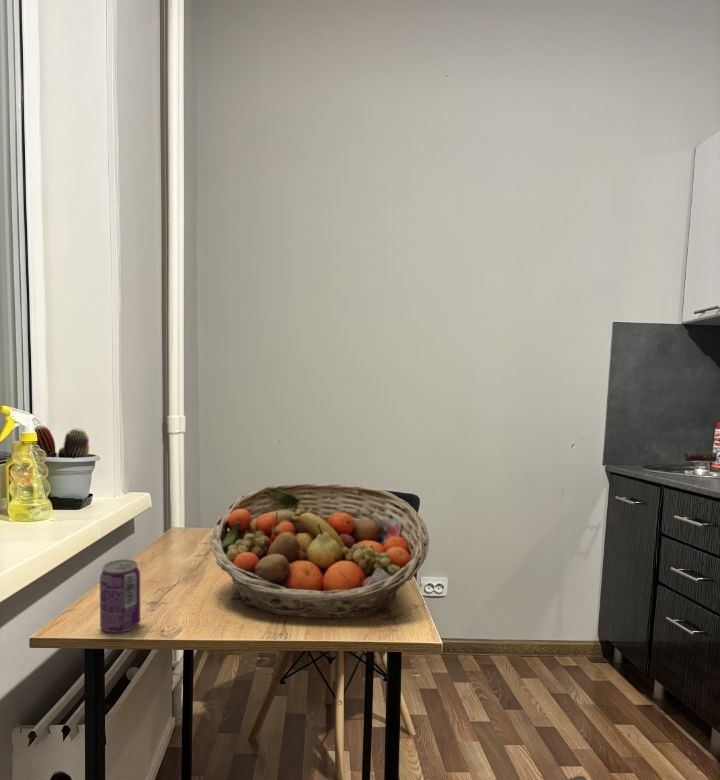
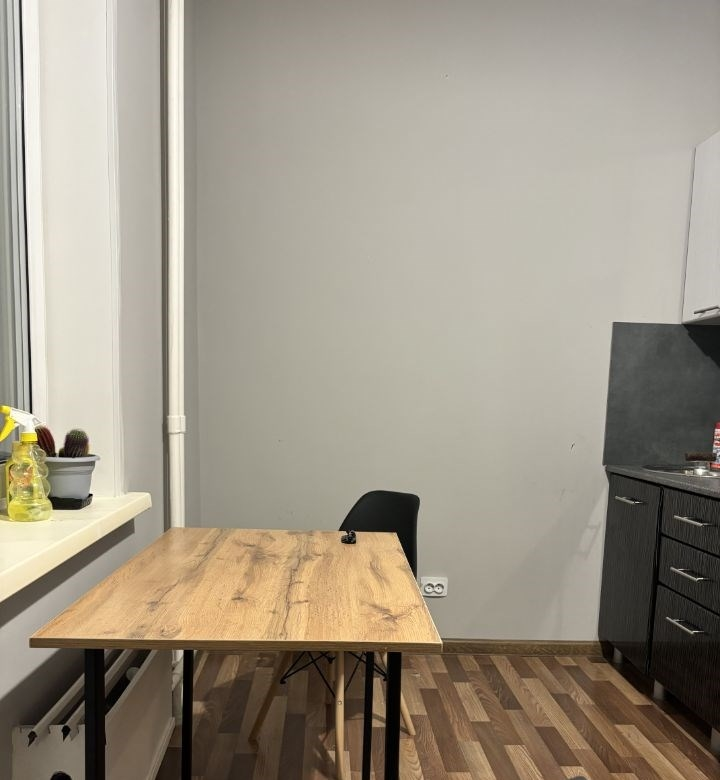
- fruit basket (319, 547)
- beverage can (120, 595)
